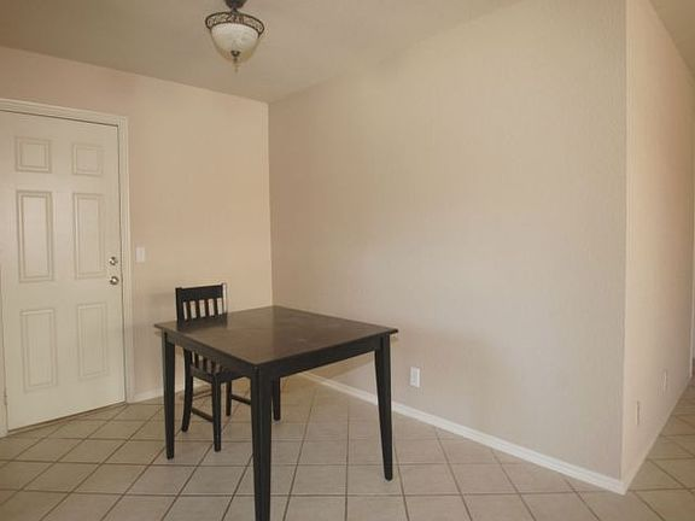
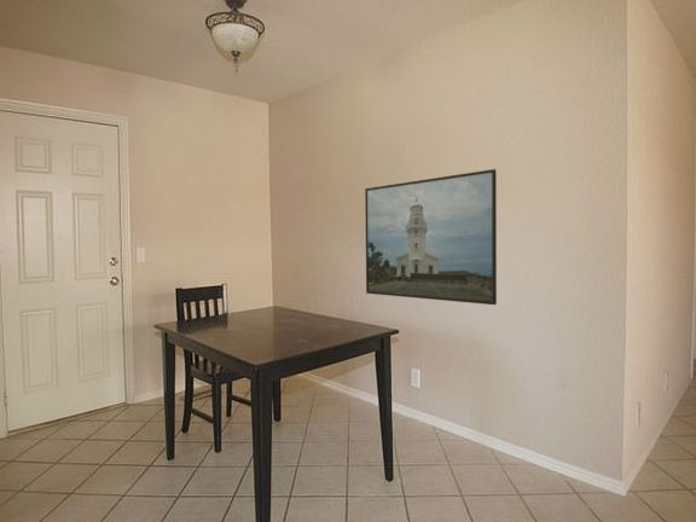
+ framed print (422, 239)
